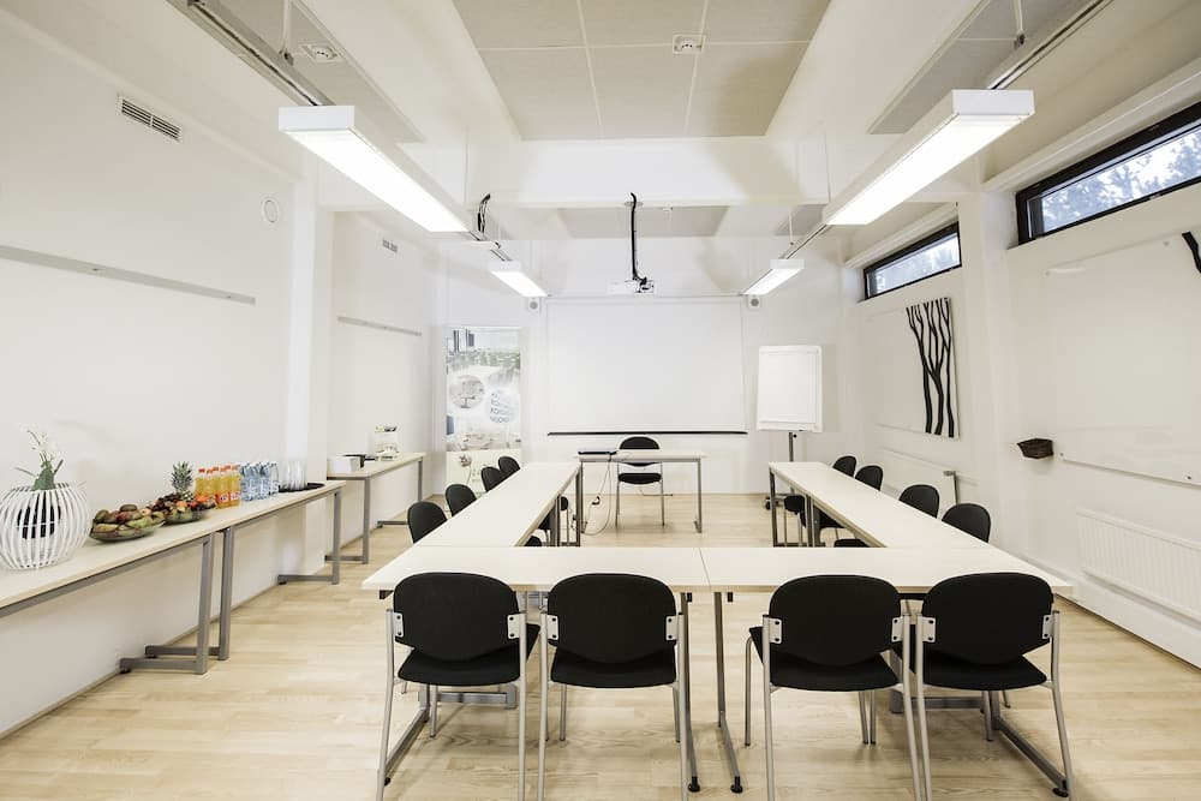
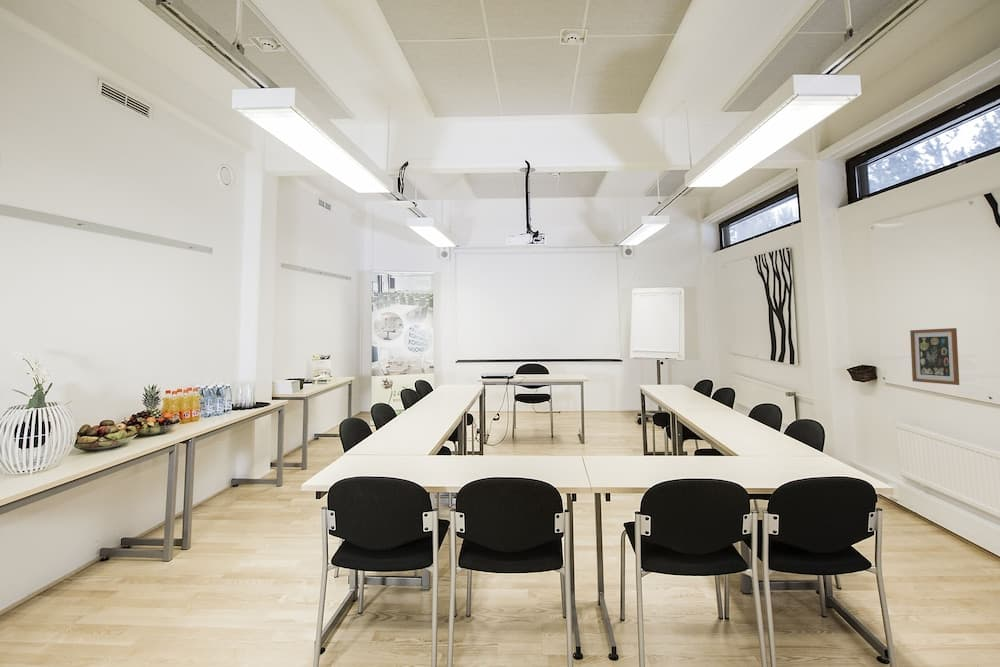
+ wall art (933, 356)
